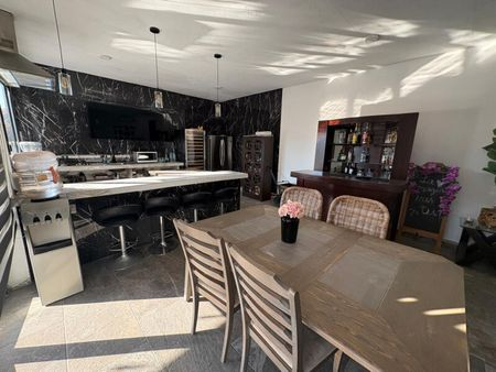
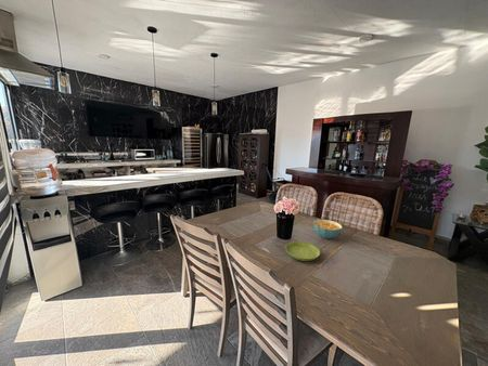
+ cereal bowl (326, 230)
+ saucer (301, 251)
